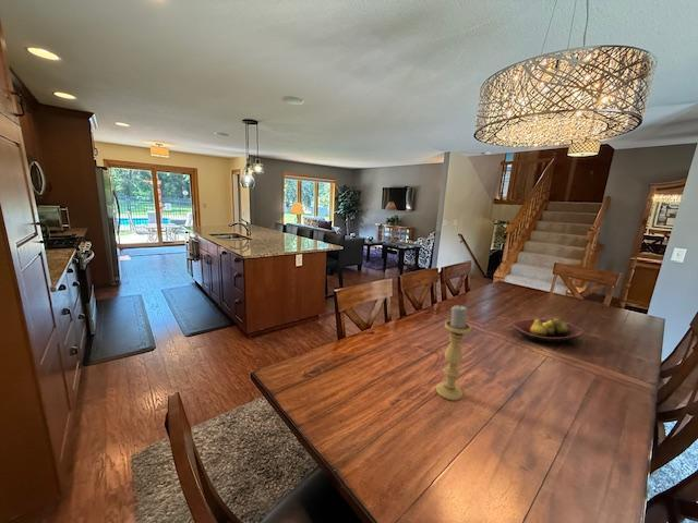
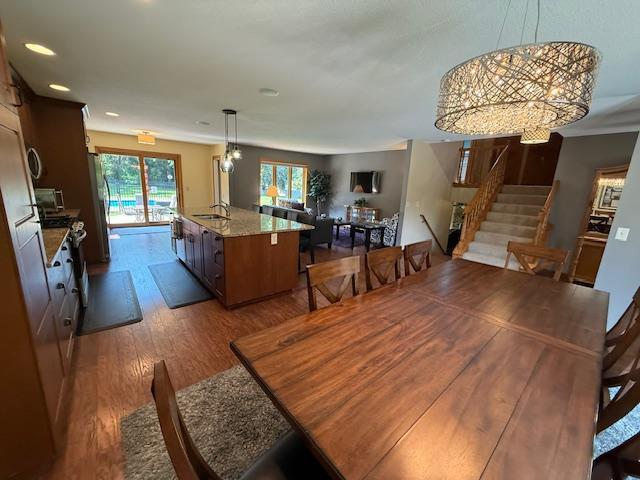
- fruit bowl (546, 328)
- candle holder (454, 350)
